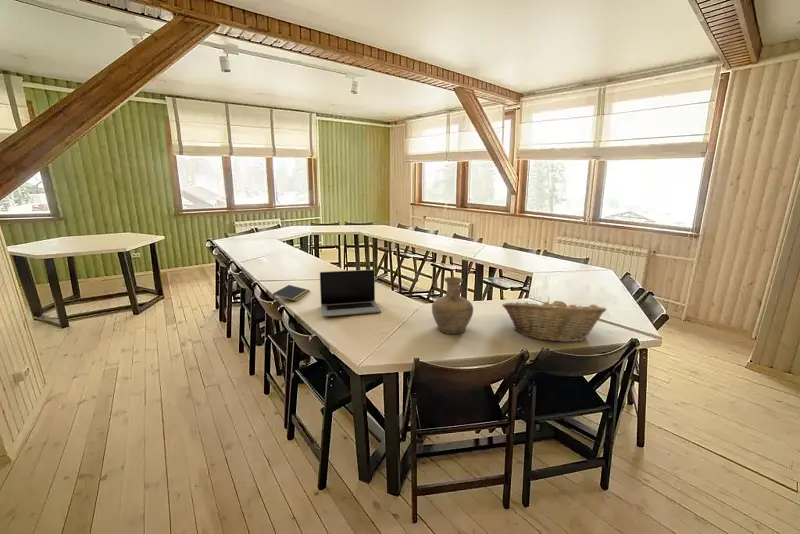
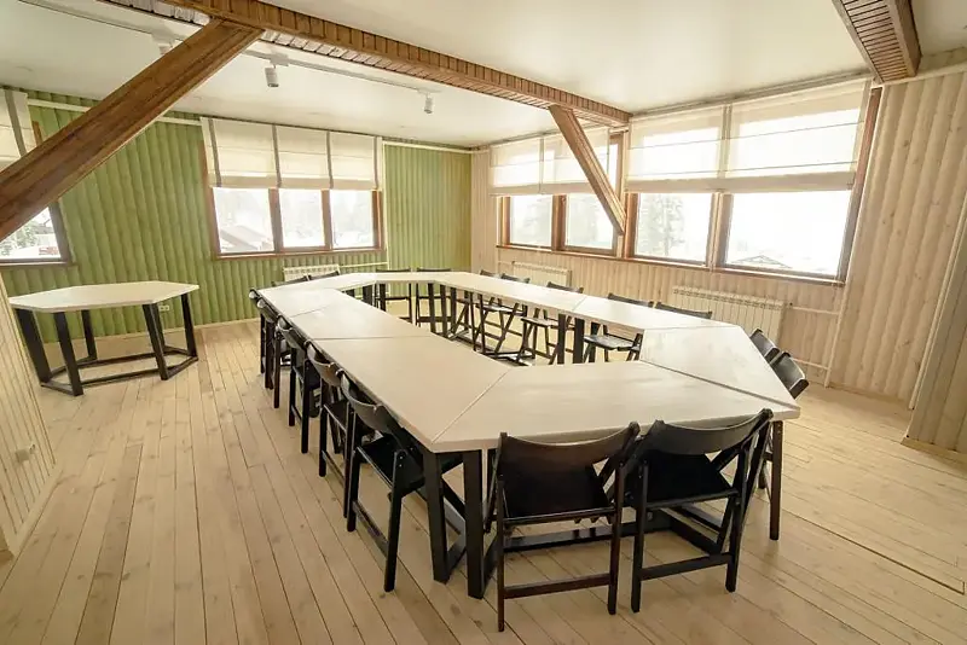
- laptop (350, 292)
- vase (452, 304)
- notepad (292, 292)
- fruit basket (551, 314)
